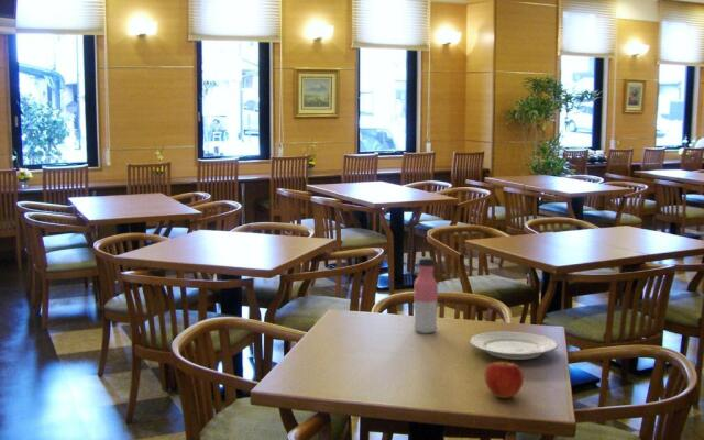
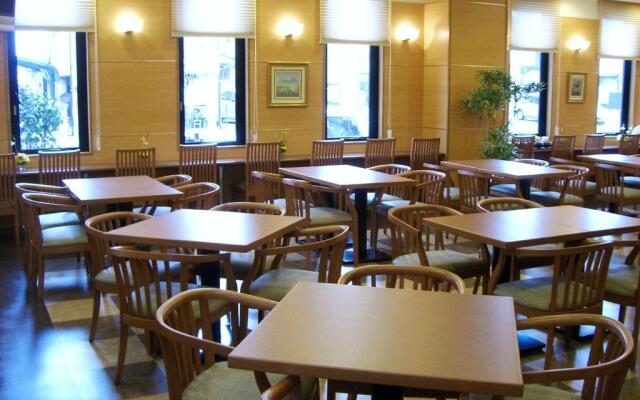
- water bottle (426, 294)
- apple (503, 377)
- plate (513, 346)
